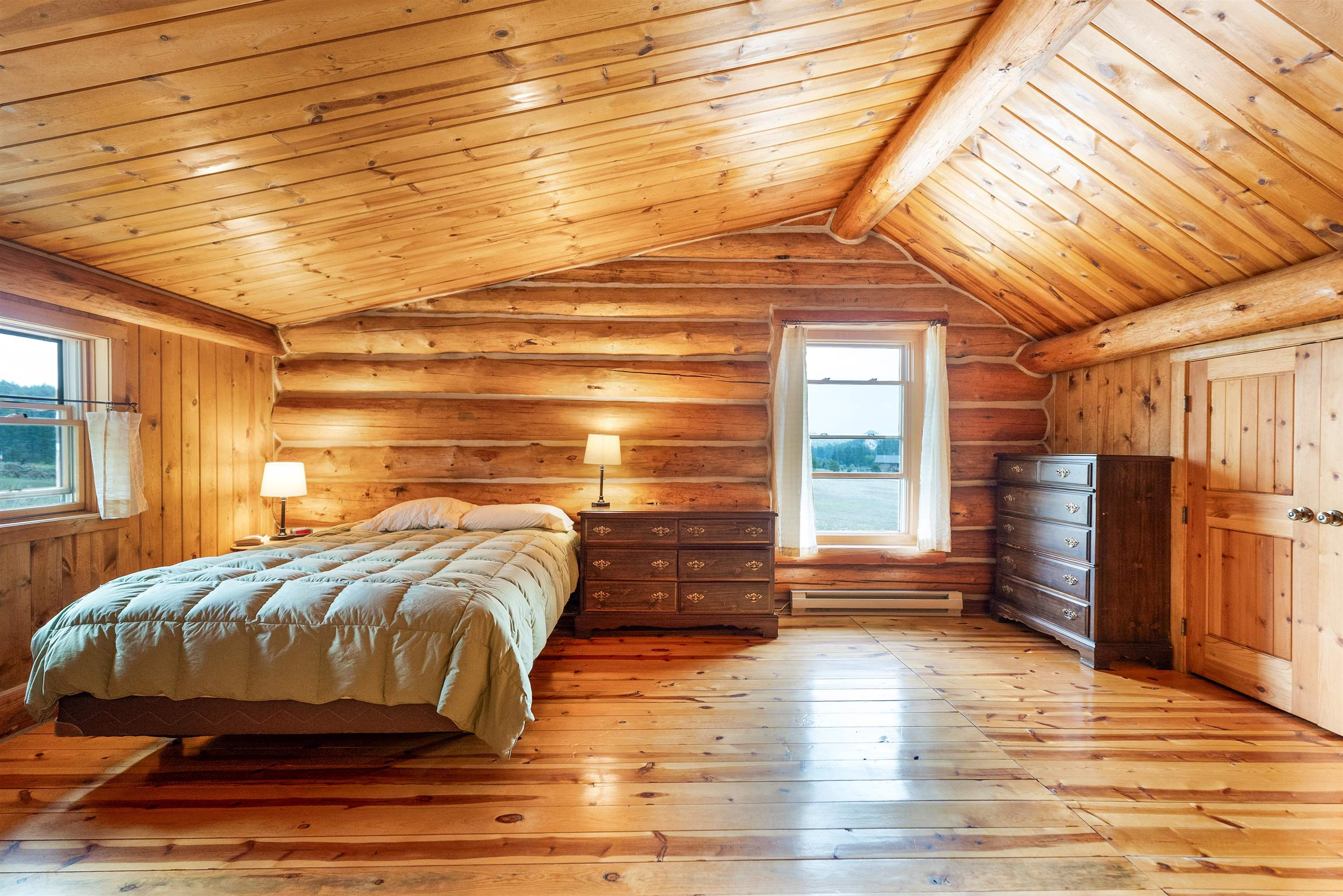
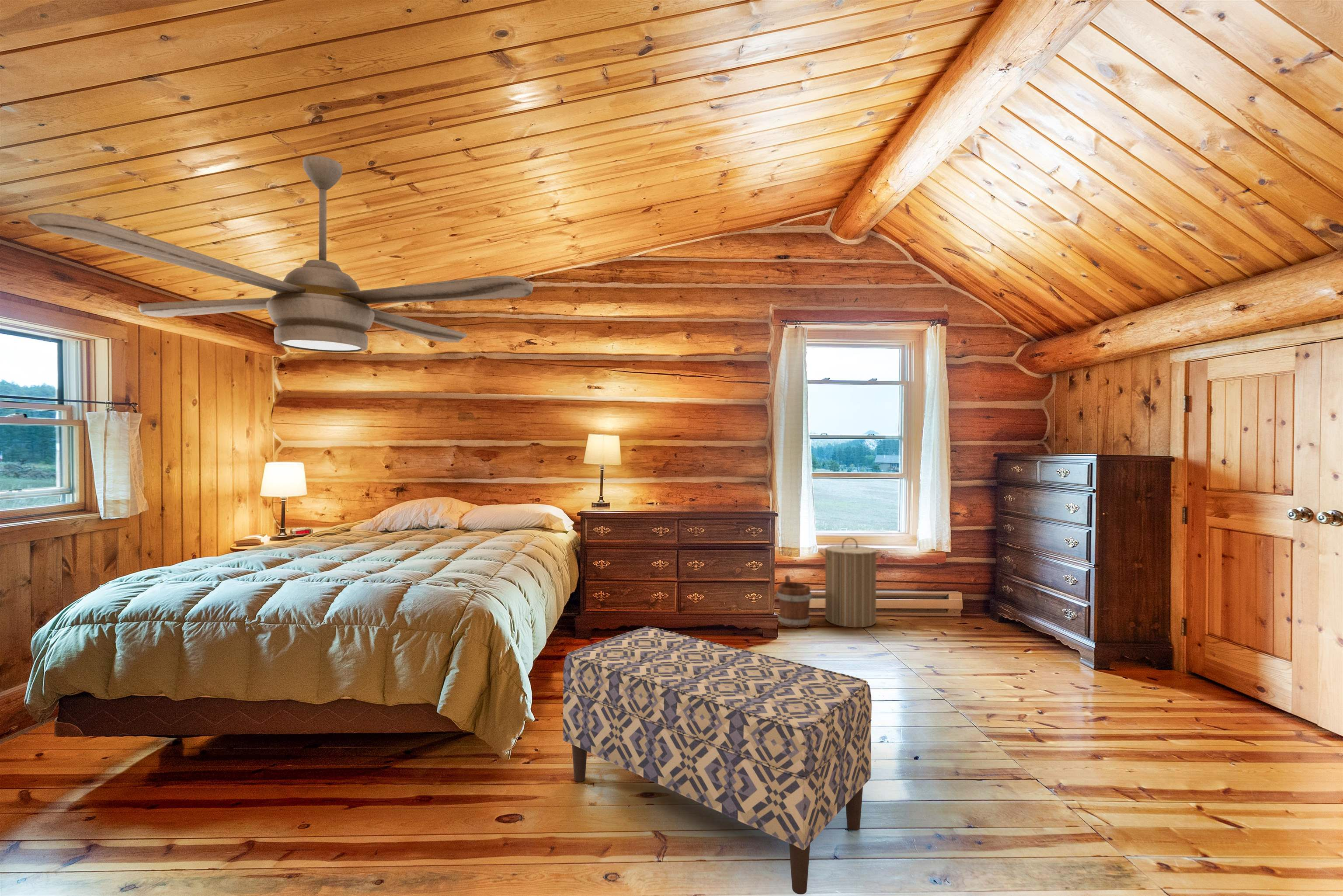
+ bench (707, 733)
+ ceiling fan (323, 255)
+ bucket (792, 601)
+ laundry hamper (850, 579)
